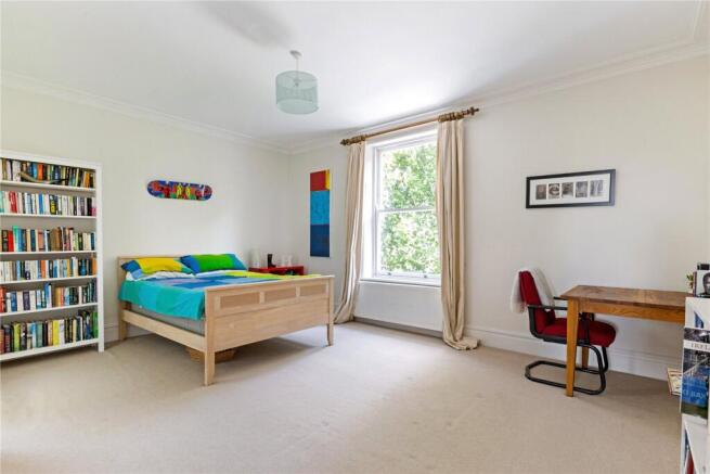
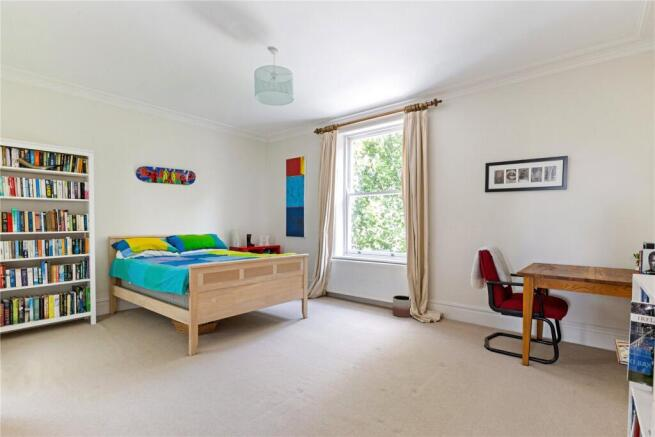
+ planter (402, 306)
